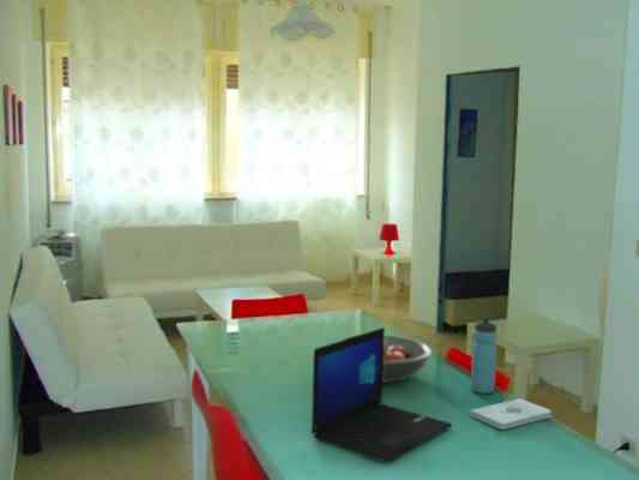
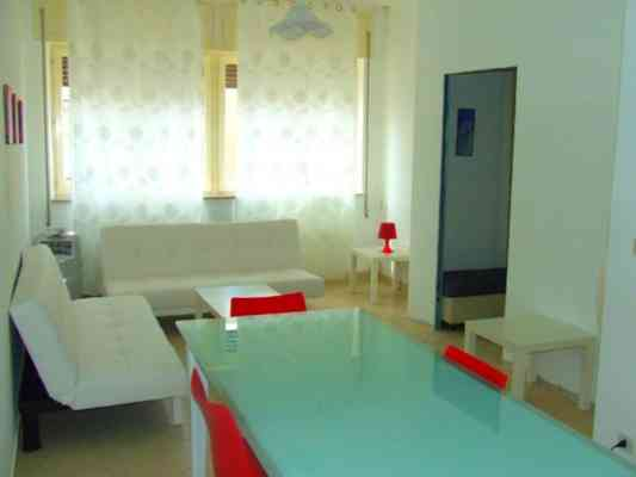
- laptop (381, 389)
- notepad (511, 413)
- fruit bowl (384, 358)
- water bottle (483, 354)
